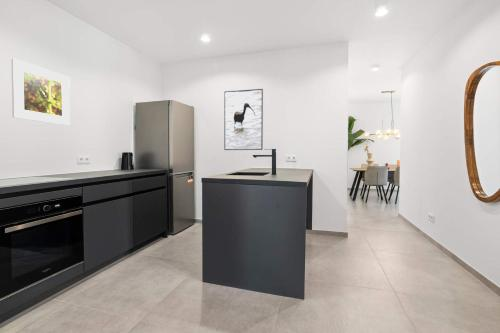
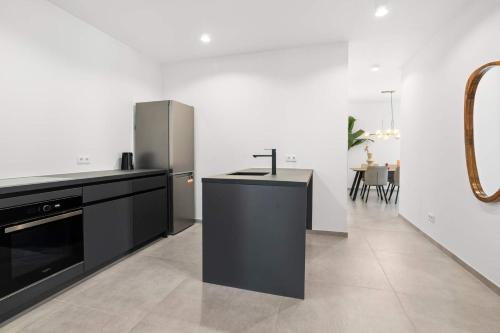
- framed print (43, 95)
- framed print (243, 120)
